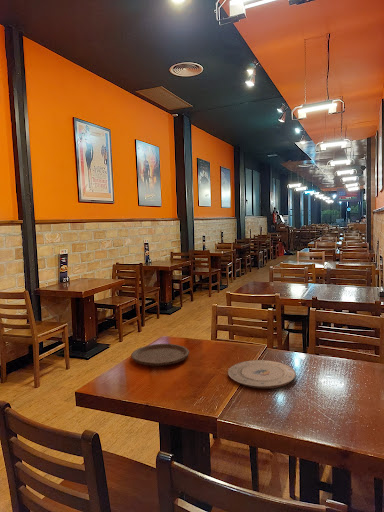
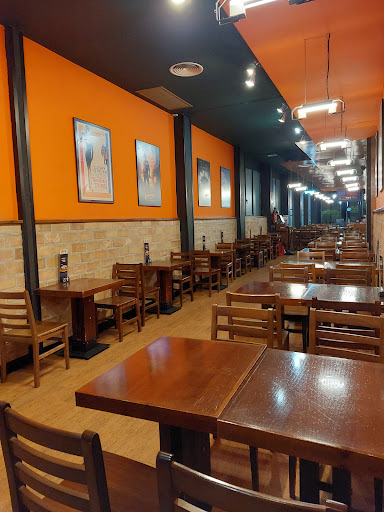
- plate (261, 373)
- plate (160, 354)
